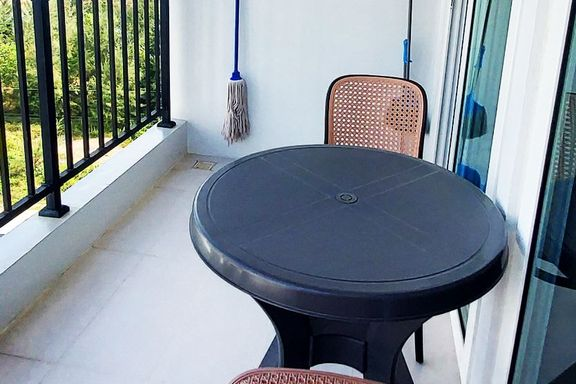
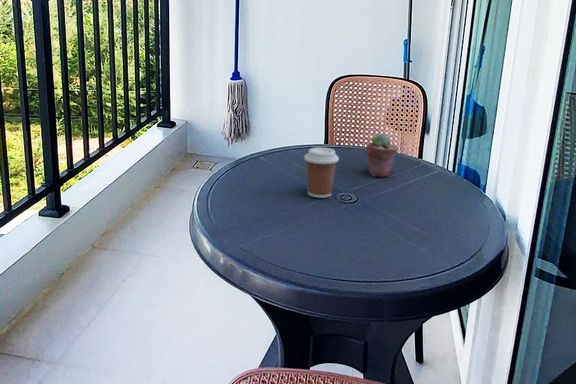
+ potted succulent (381, 154)
+ coffee cup (320, 172)
